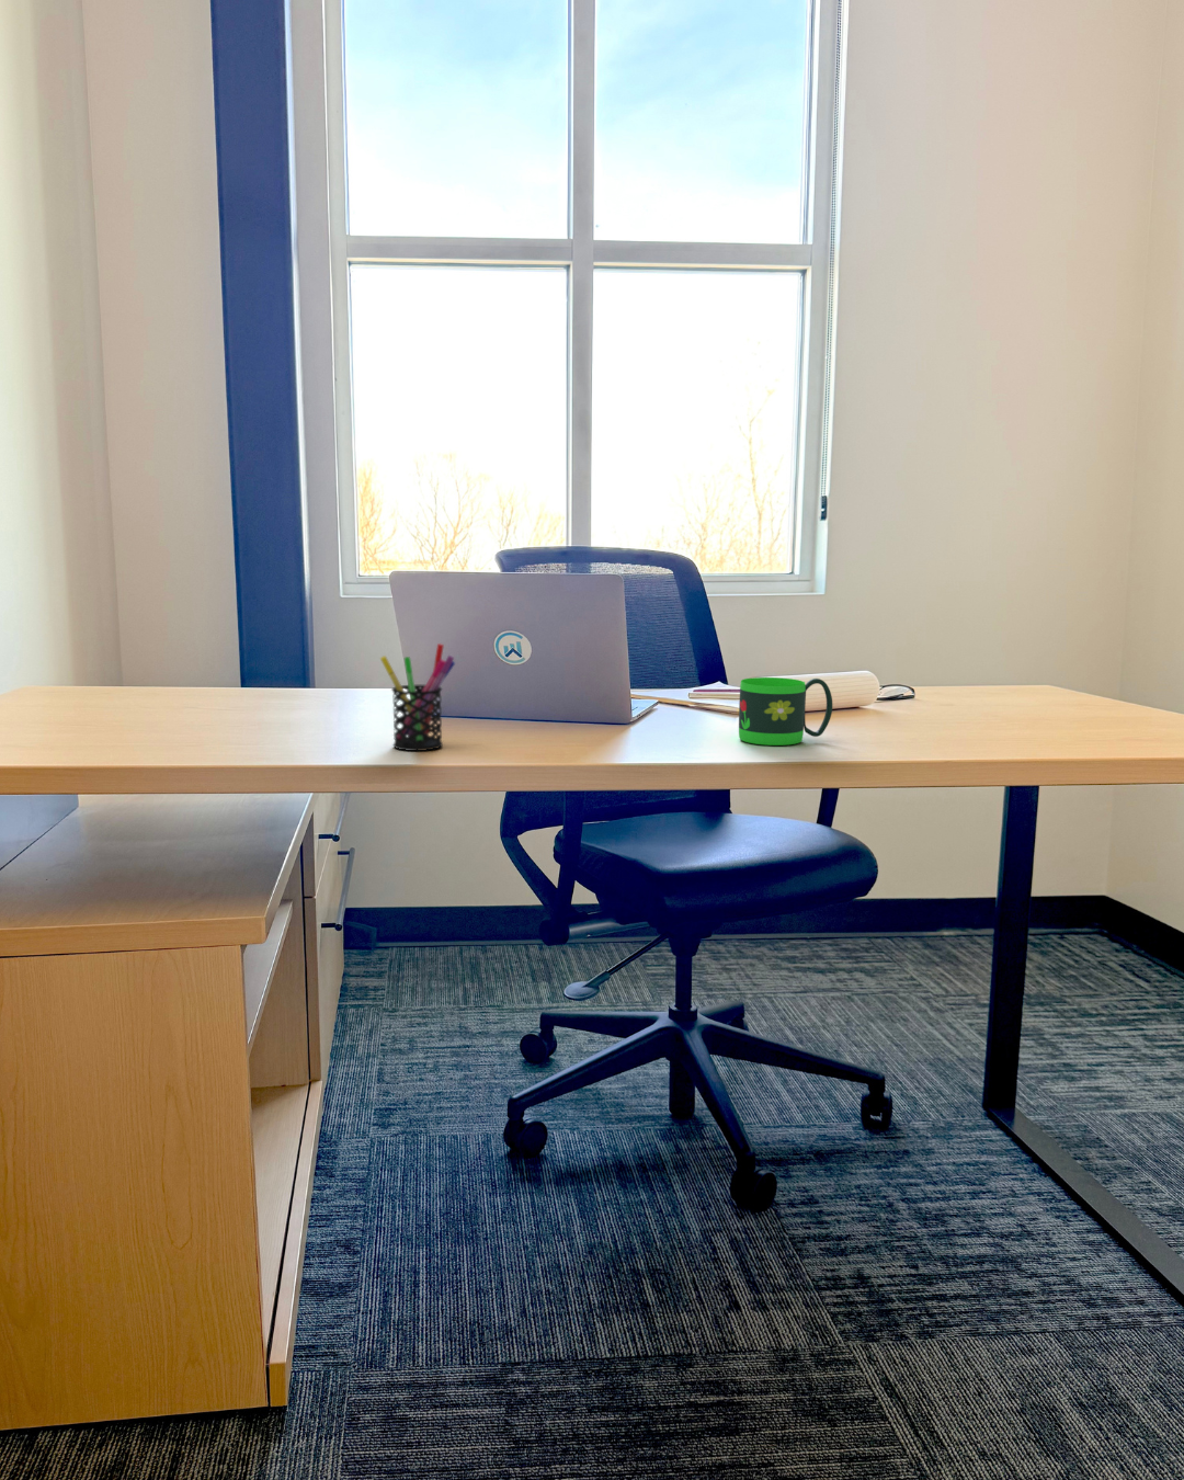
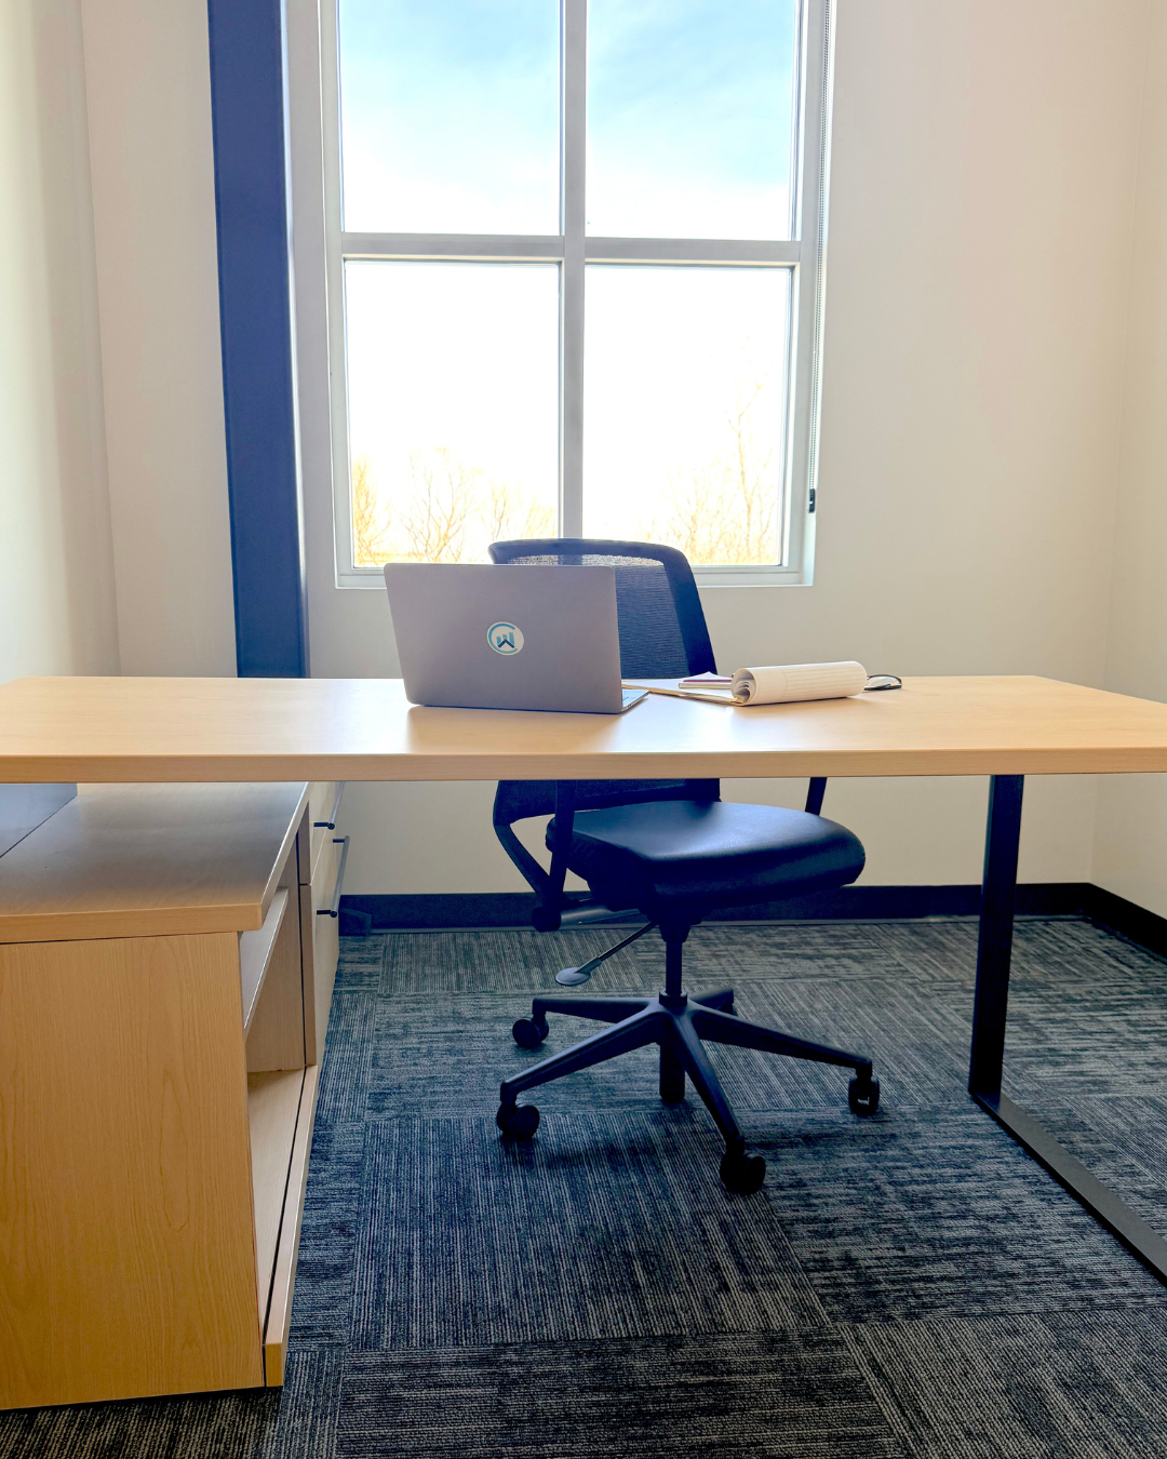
- mug (785, 708)
- pen holder (418, 693)
